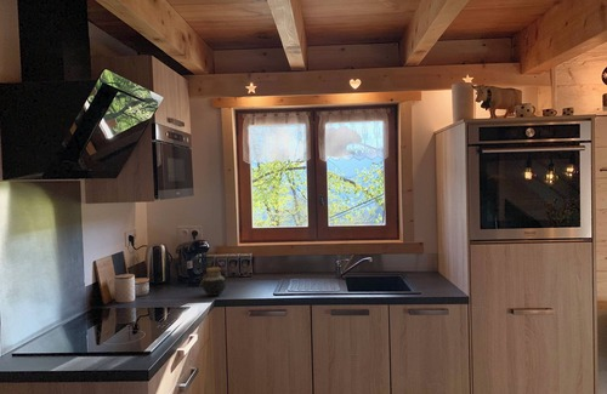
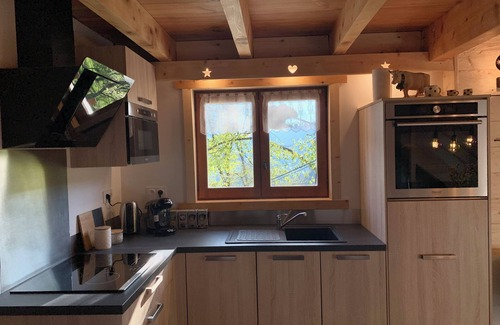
- jar (212, 281)
